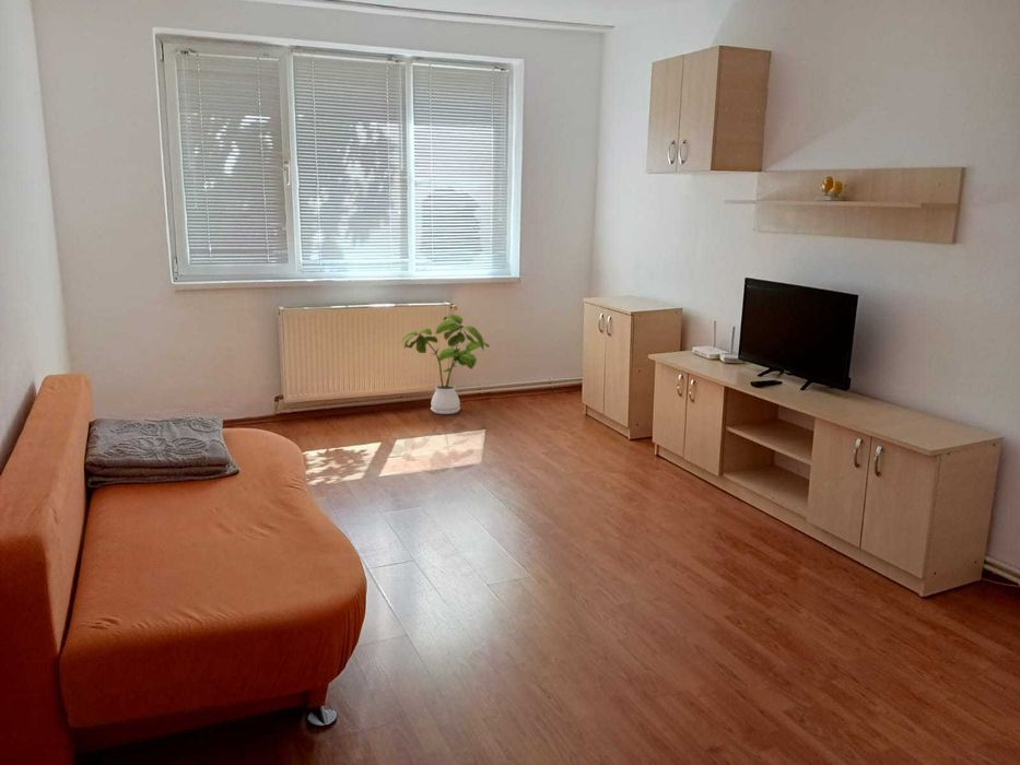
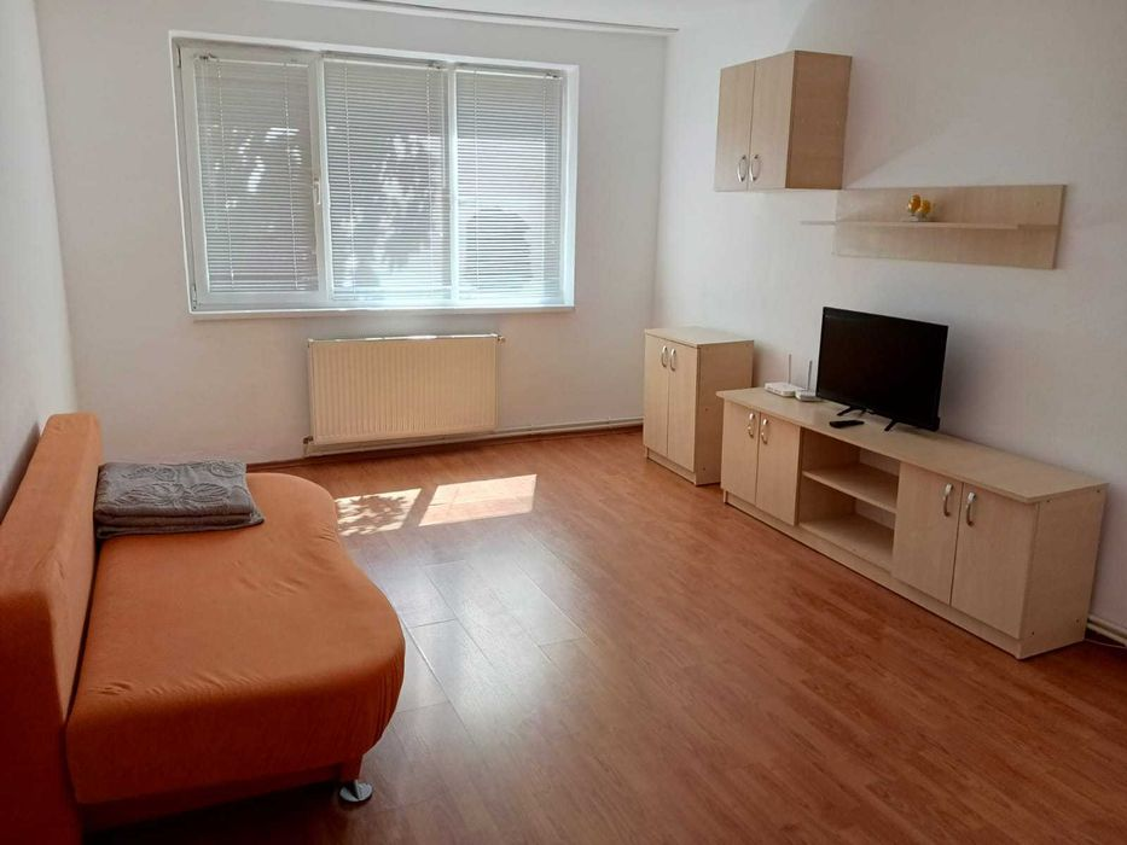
- house plant (454, 364)
